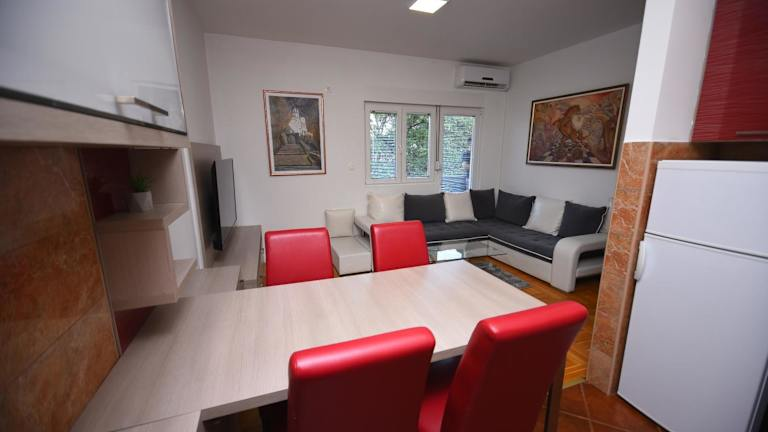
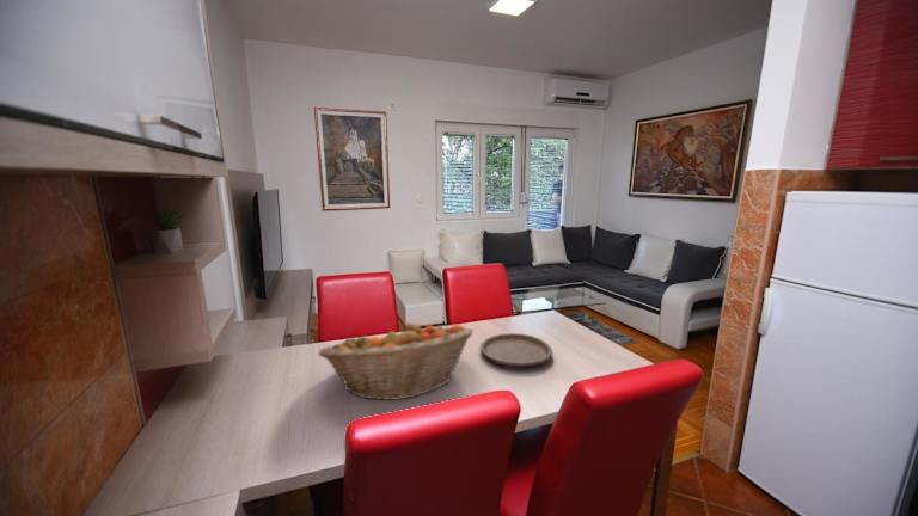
+ plate (515, 349)
+ fruit basket (399, 351)
